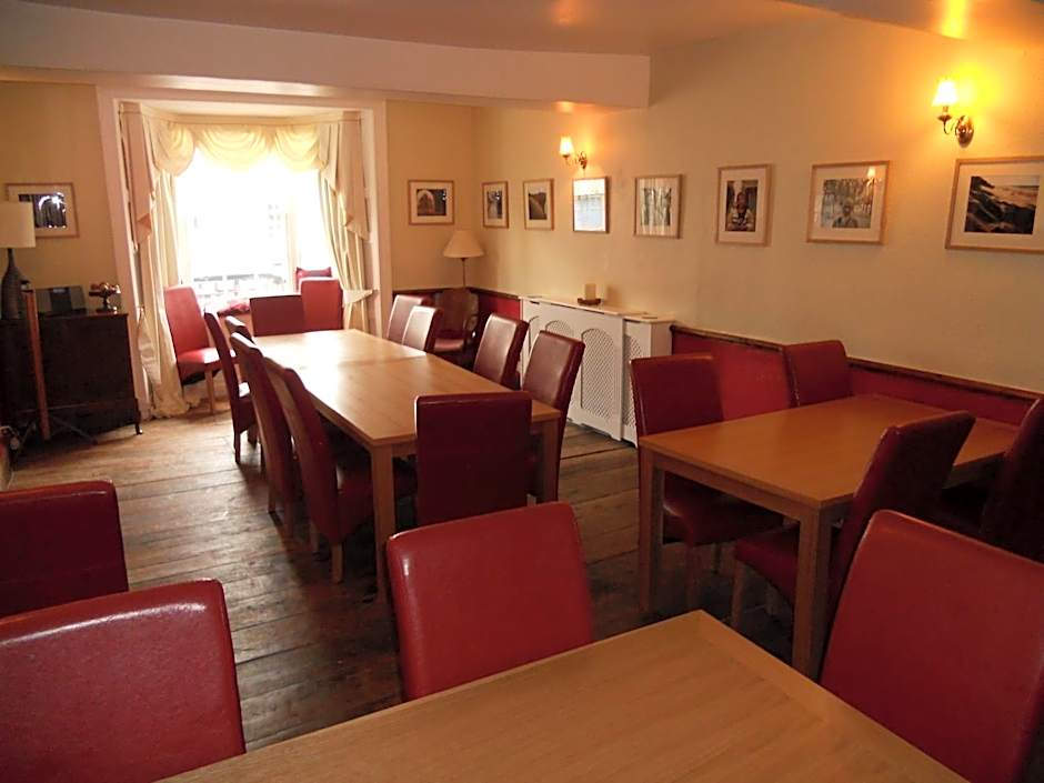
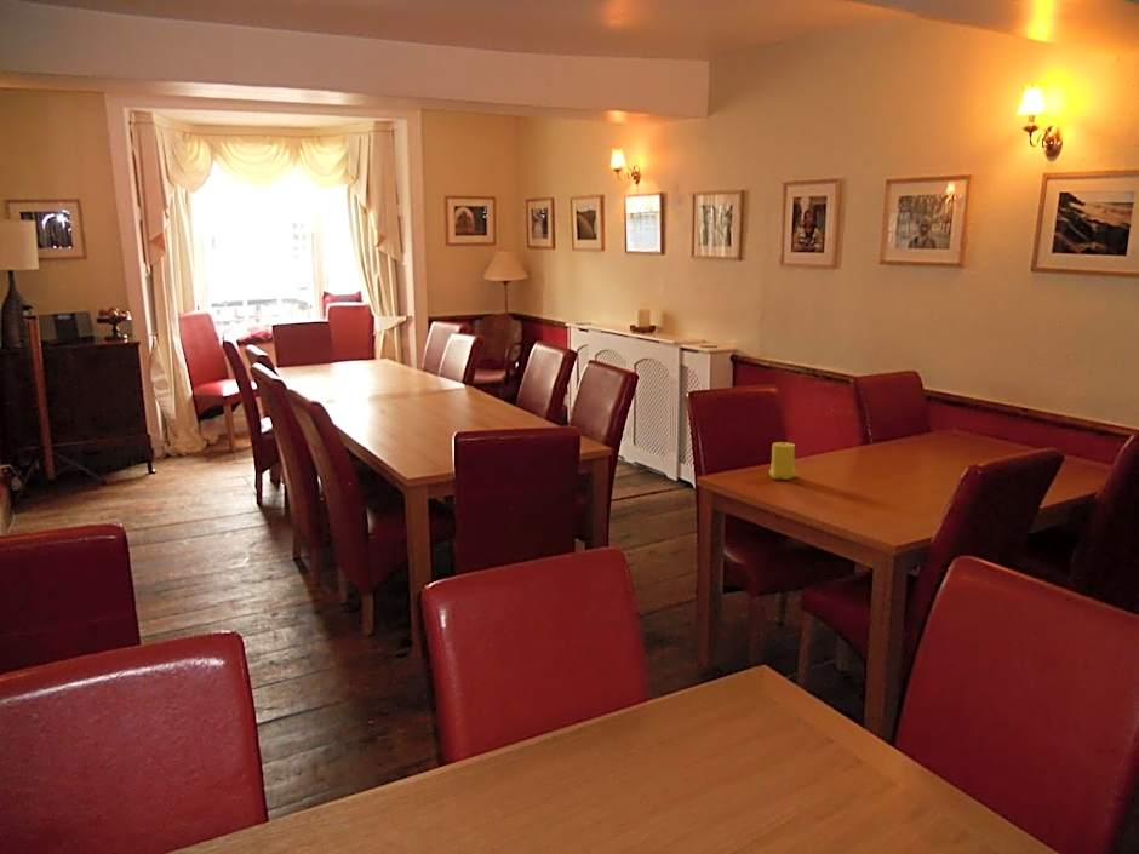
+ candle (784, 458)
